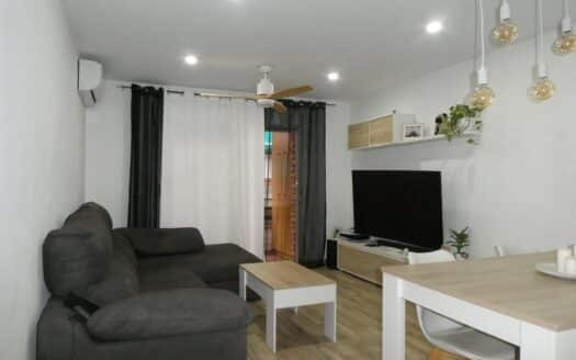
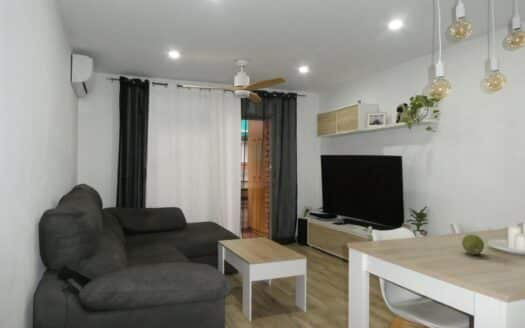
+ fruit (473, 244)
